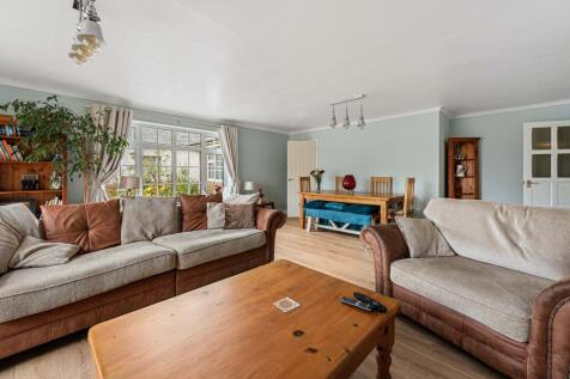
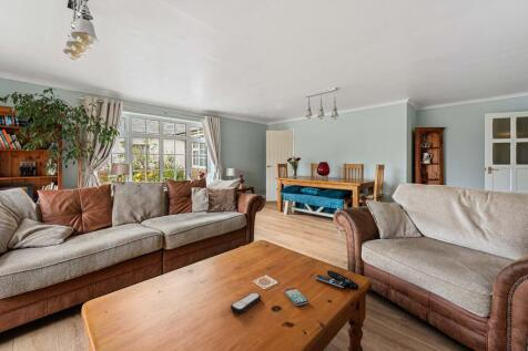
+ smartphone (295, 296)
+ remote control (246, 301)
